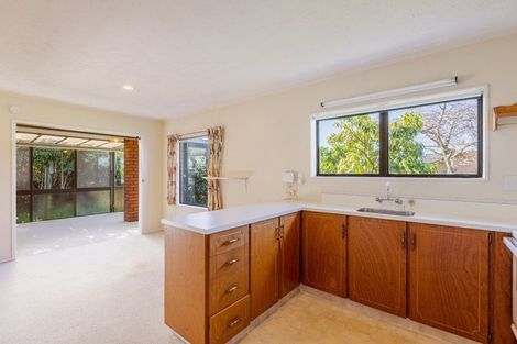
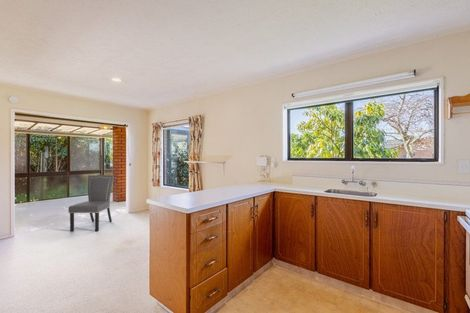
+ chair (93, 201)
